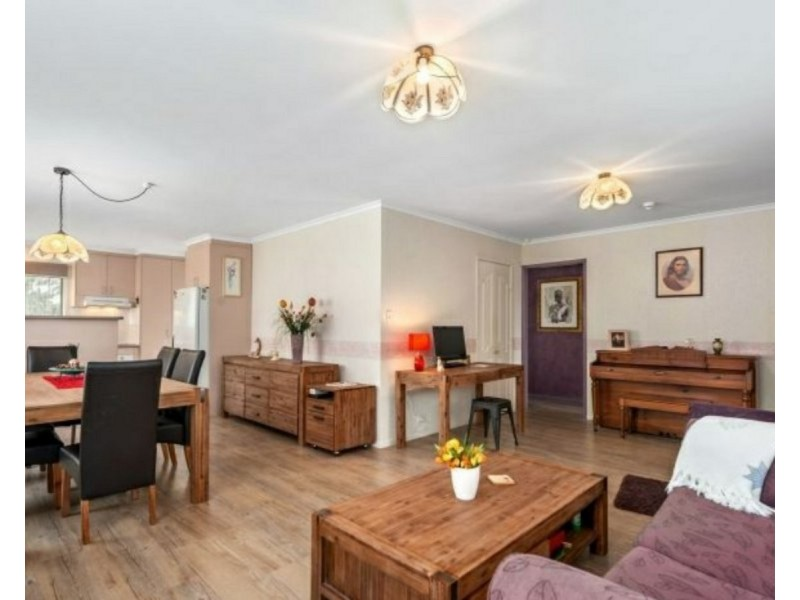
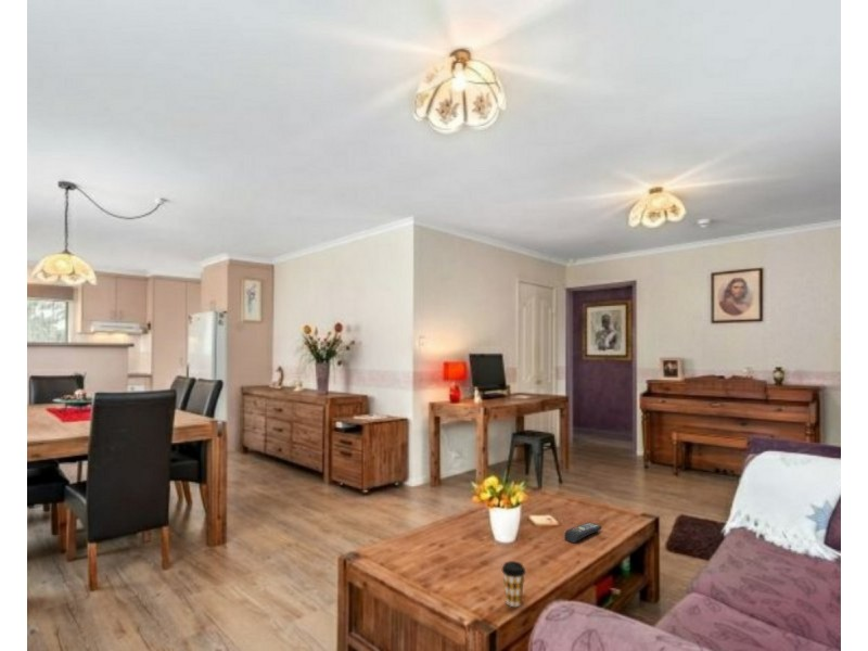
+ remote control (583, 531)
+ coffee cup (513, 584)
